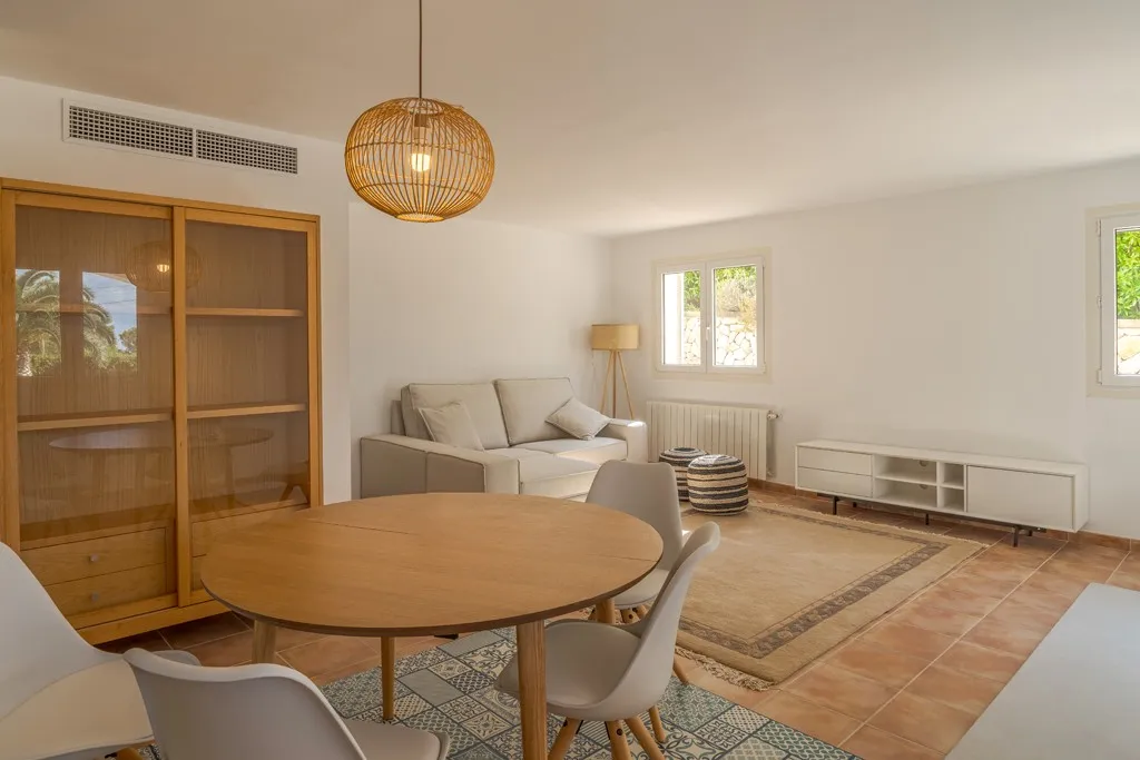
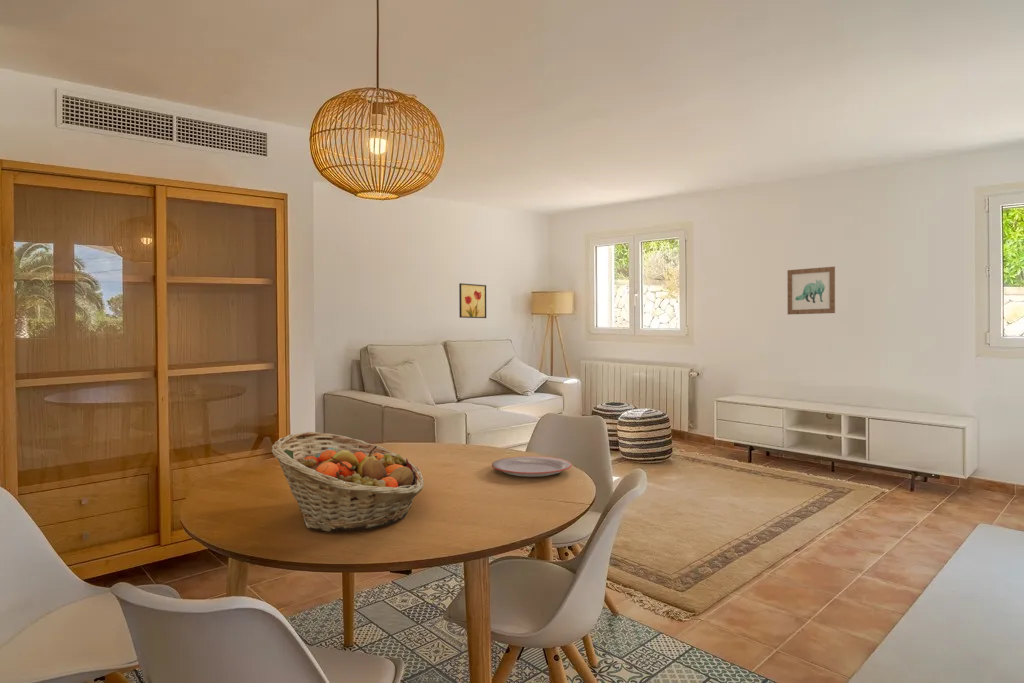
+ plate (531, 467)
+ fruit basket (351, 475)
+ wall art (472, 301)
+ wall art (810, 291)
